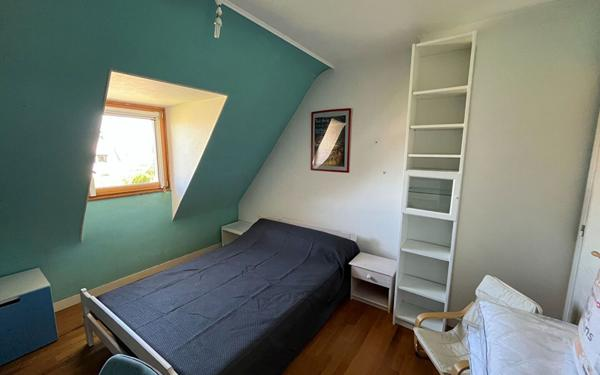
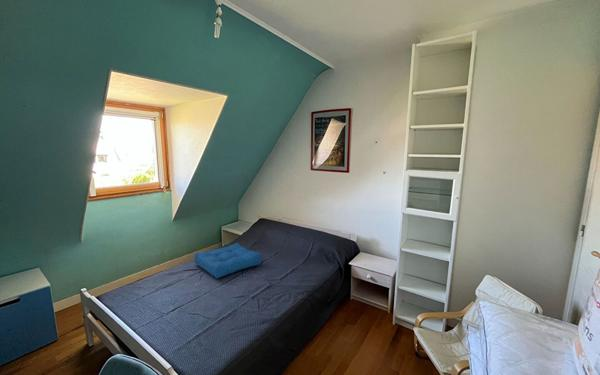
+ seat cushion (228, 259)
